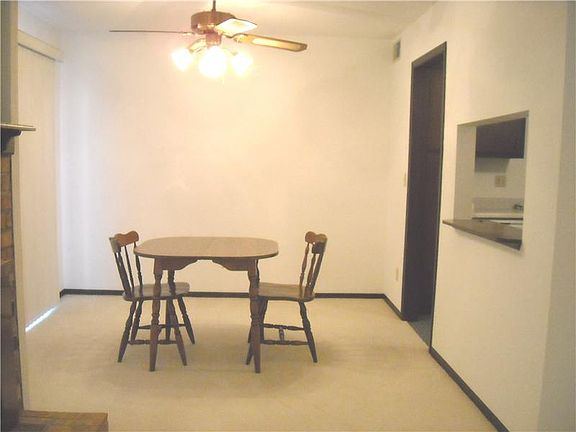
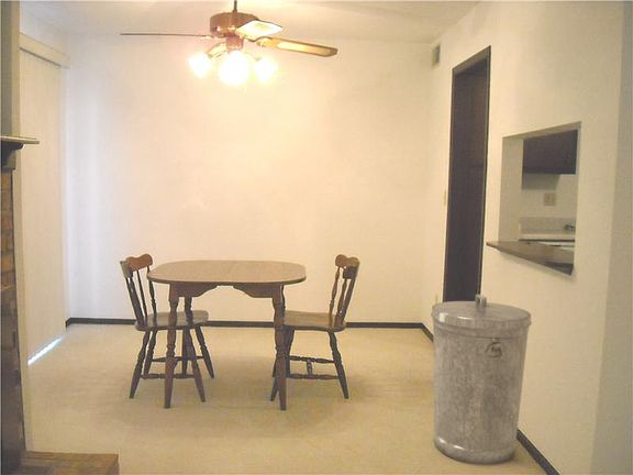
+ trash can (477, 372)
